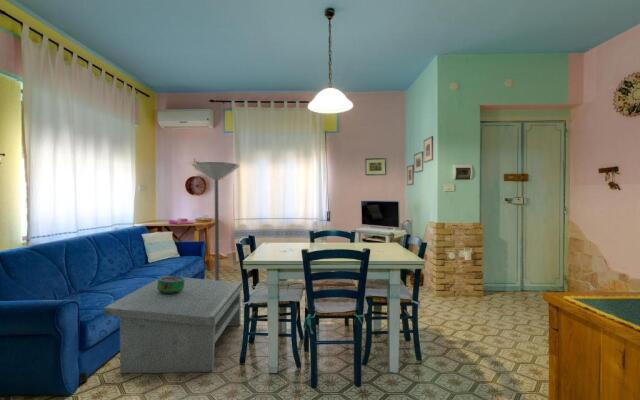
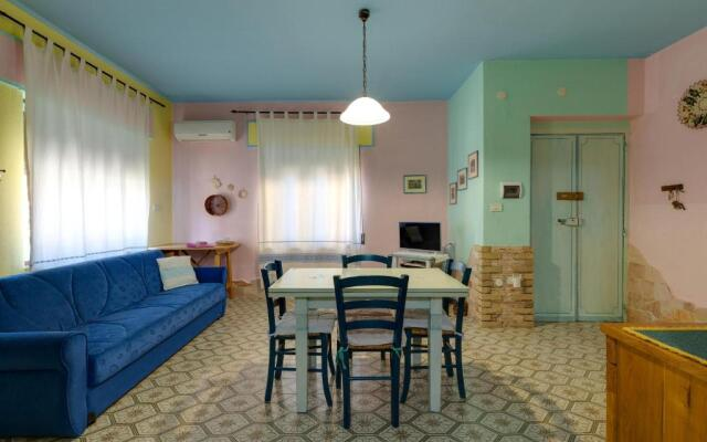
- coffee table (185, 316)
- decorative bowl (170, 285)
- floor lamp (216, 228)
